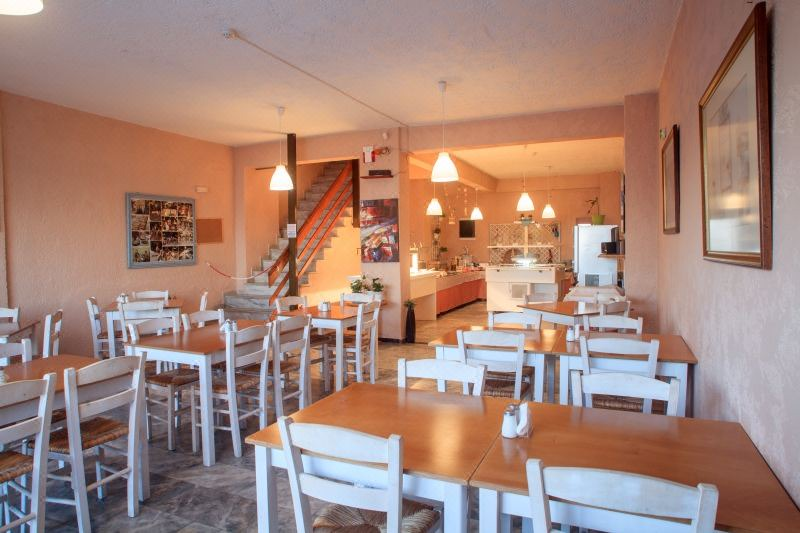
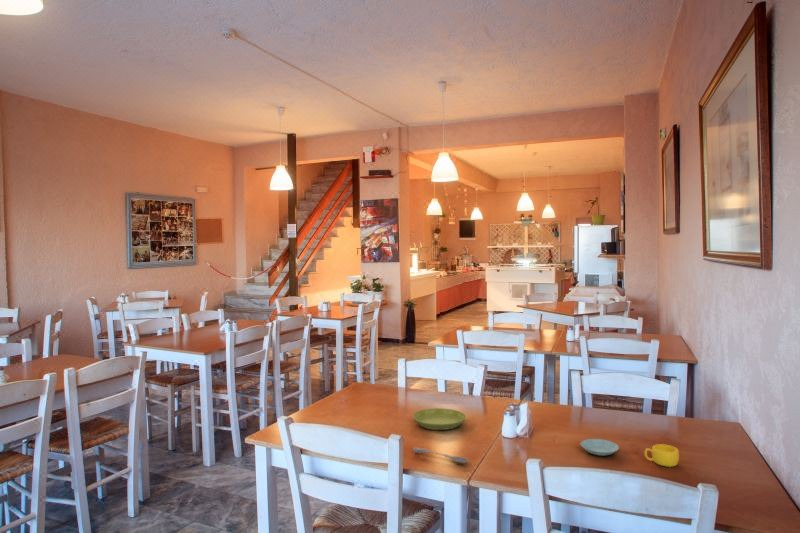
+ cup (661, 455)
+ soupspoon (440, 454)
+ saucer (439, 419)
+ saucer (599, 448)
